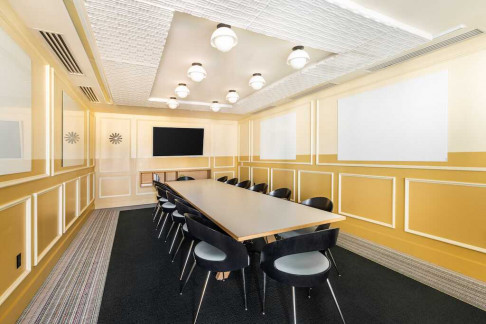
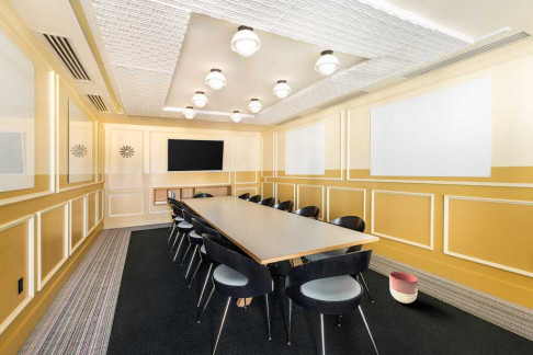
+ planter (402, 288)
